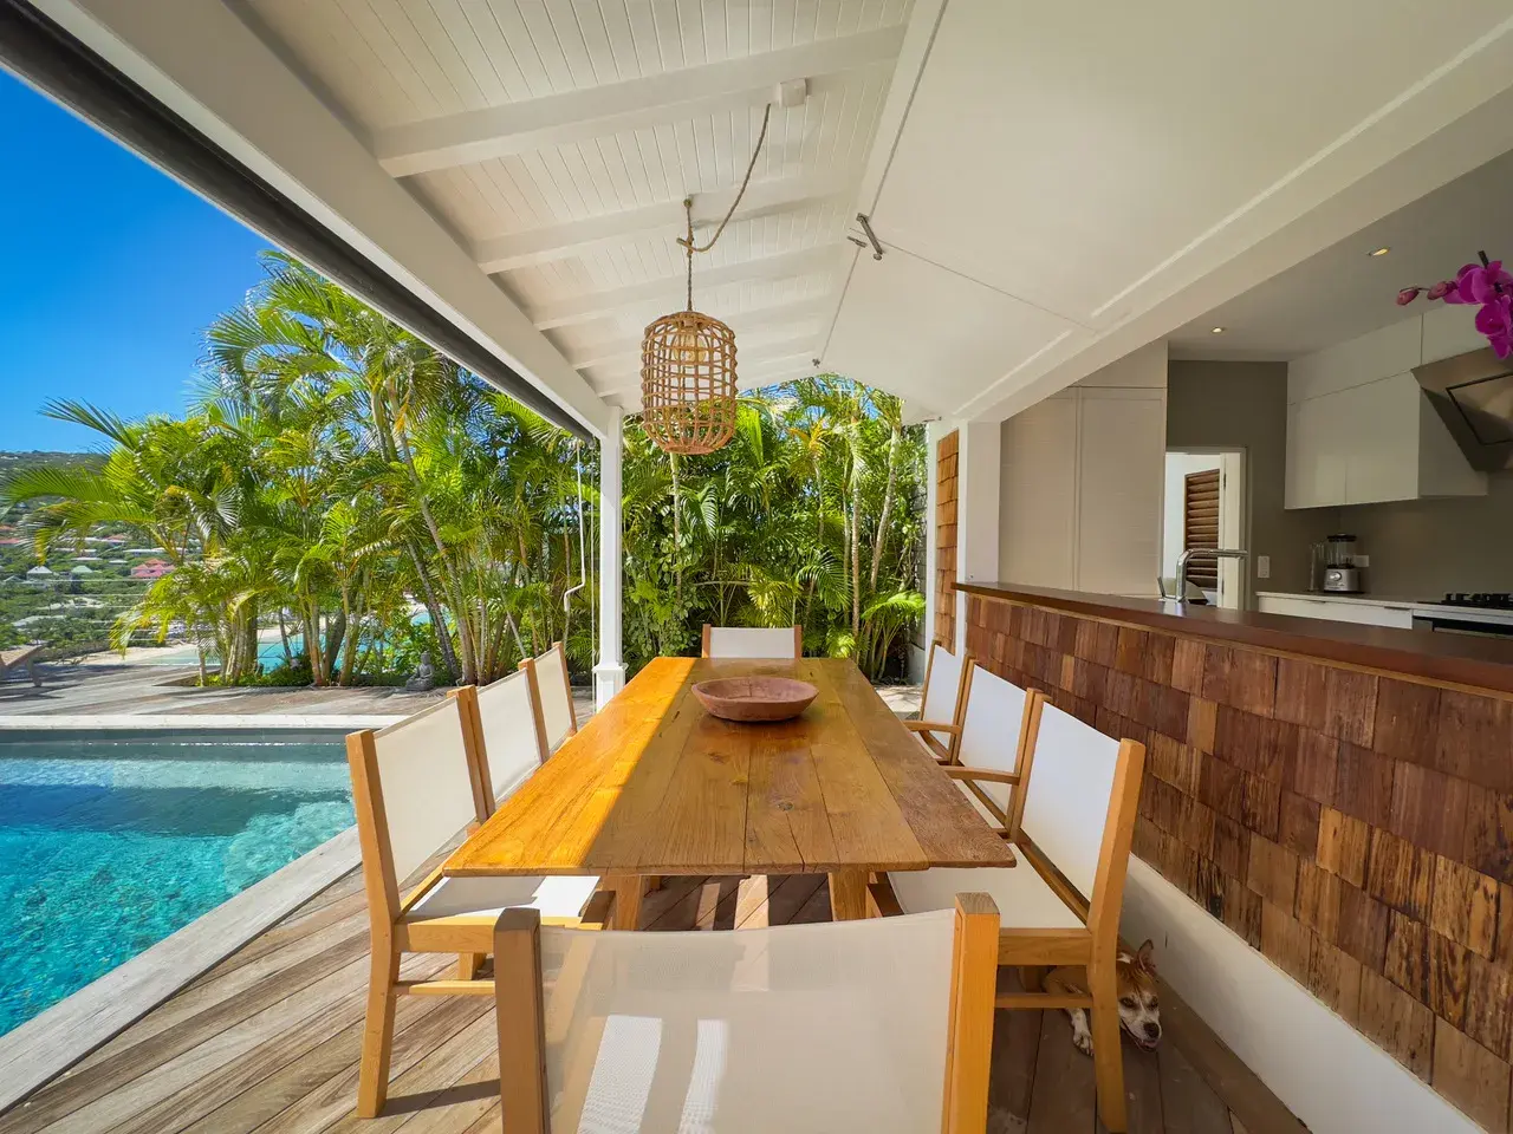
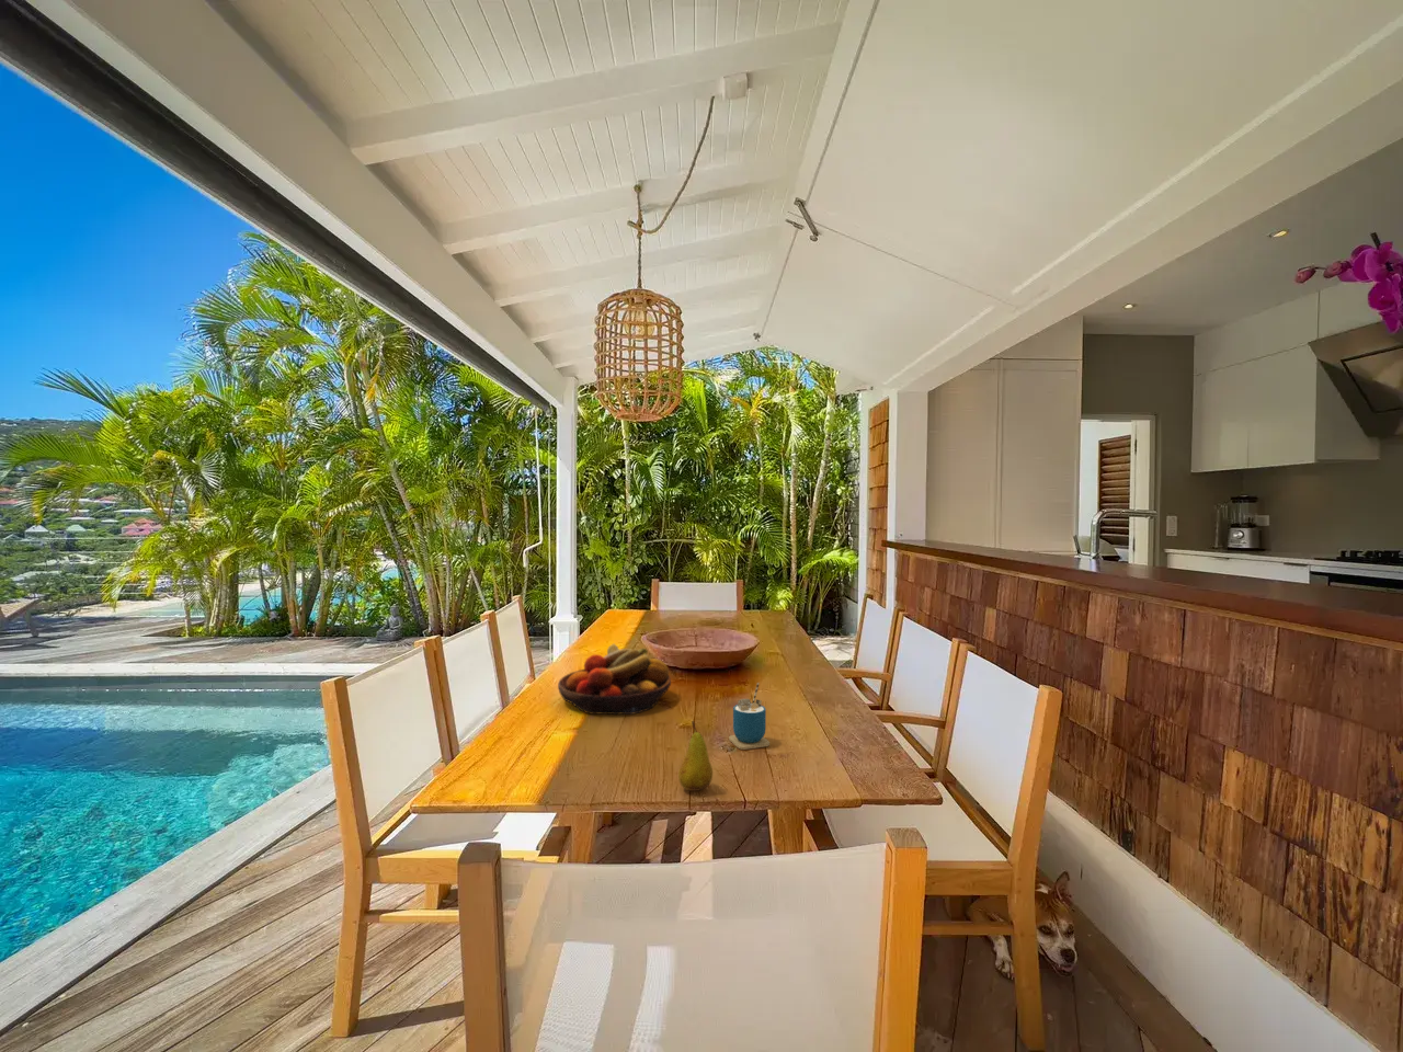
+ cup (749, 714)
+ fruit bowl (614, 674)
+ fruit (695, 754)
